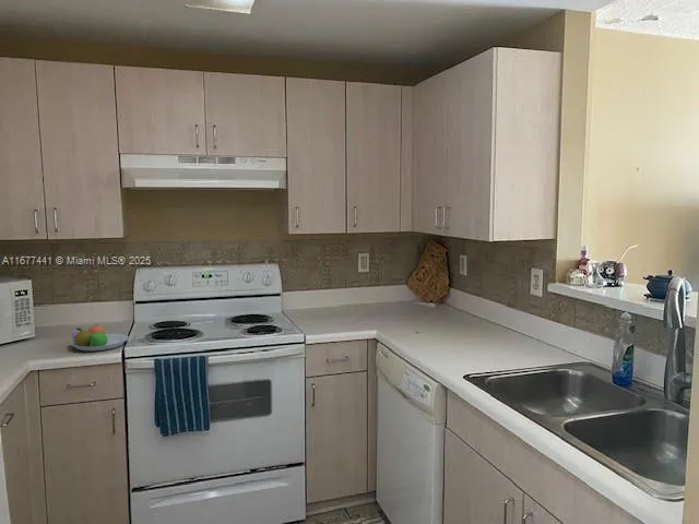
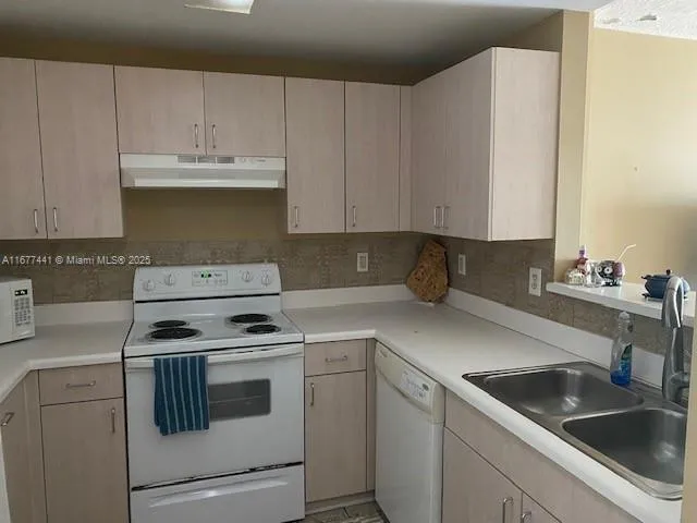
- fruit bowl (97, 335)
